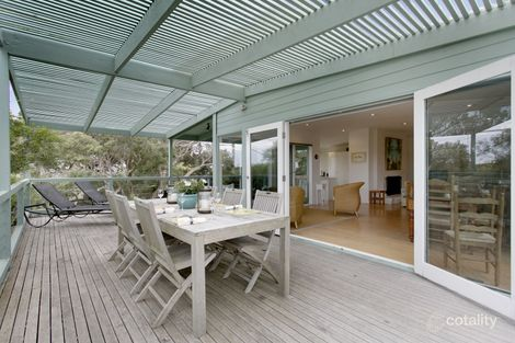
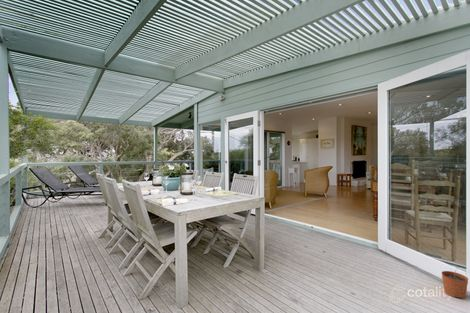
+ plant pot (454, 280)
